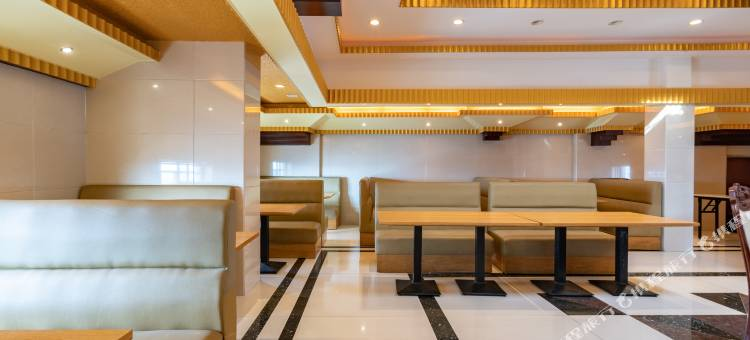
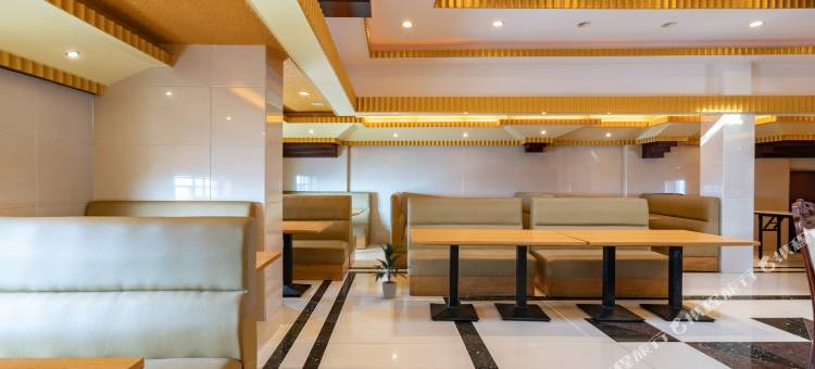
+ indoor plant (389, 268)
